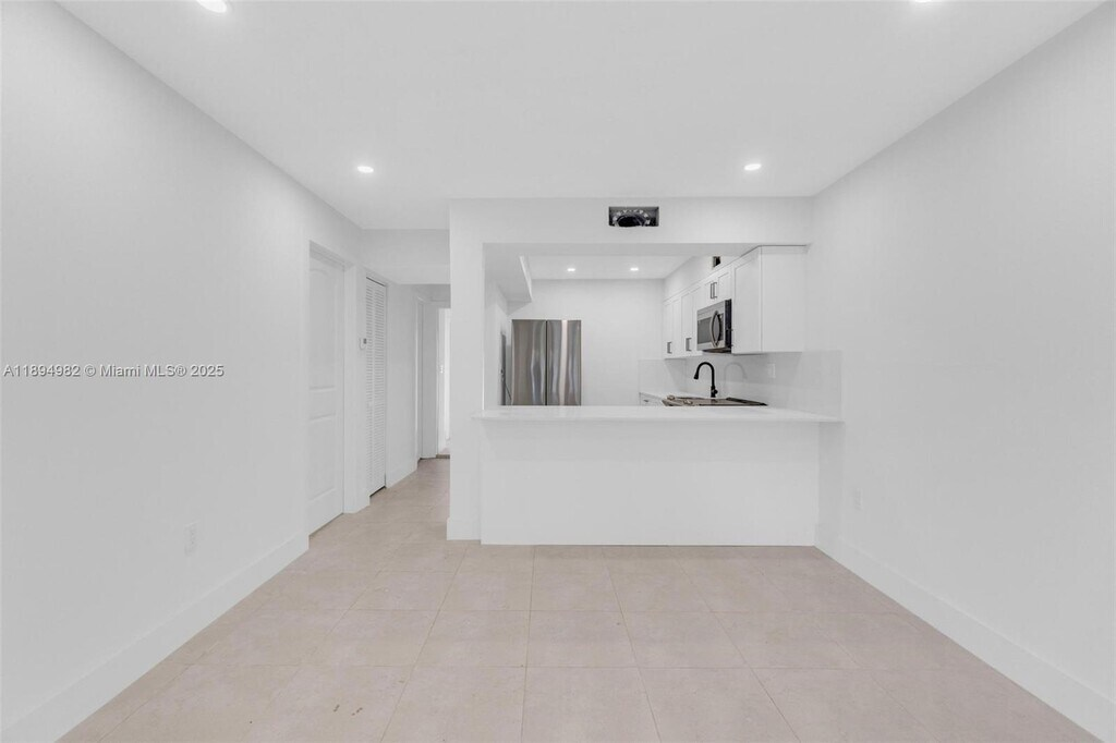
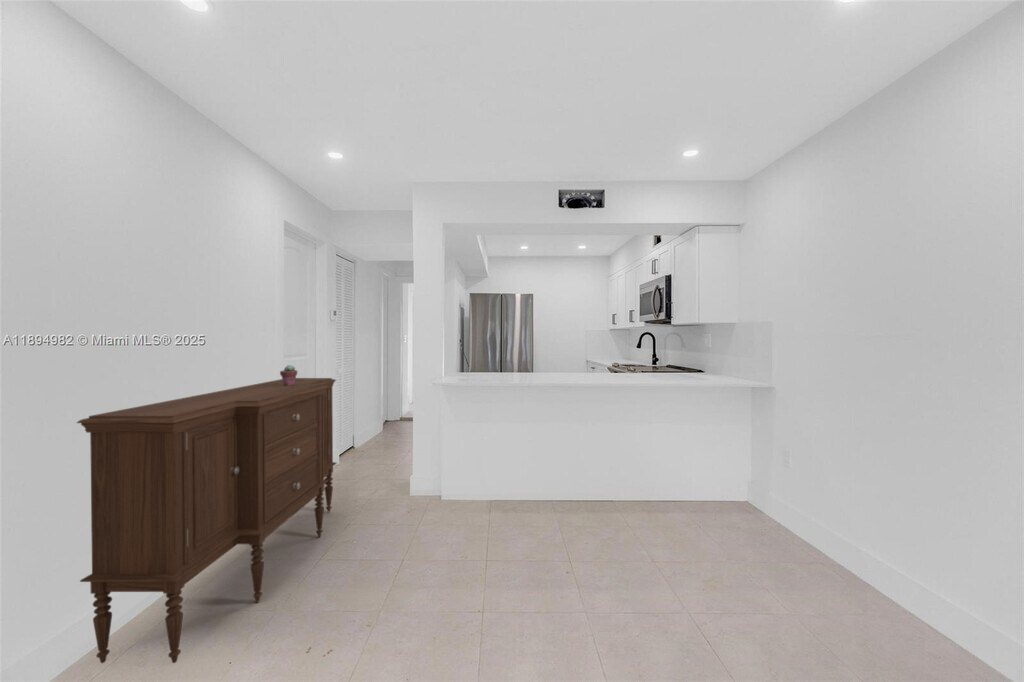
+ sideboard (257, 478)
+ potted succulent (288, 374)
